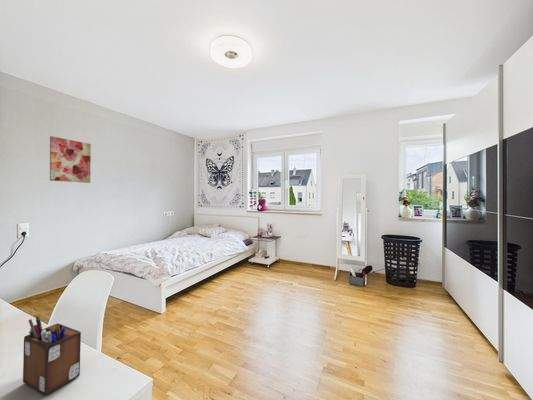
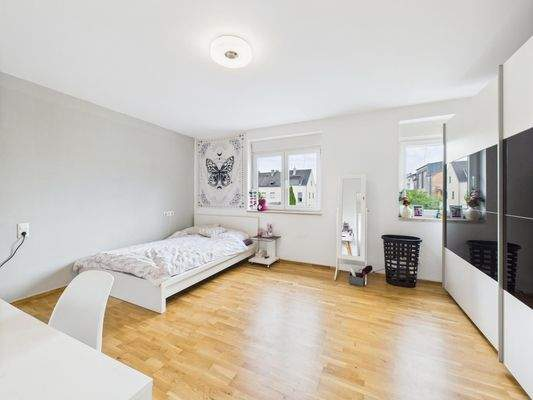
- desk organizer (52, 347)
- wall art (71, 161)
